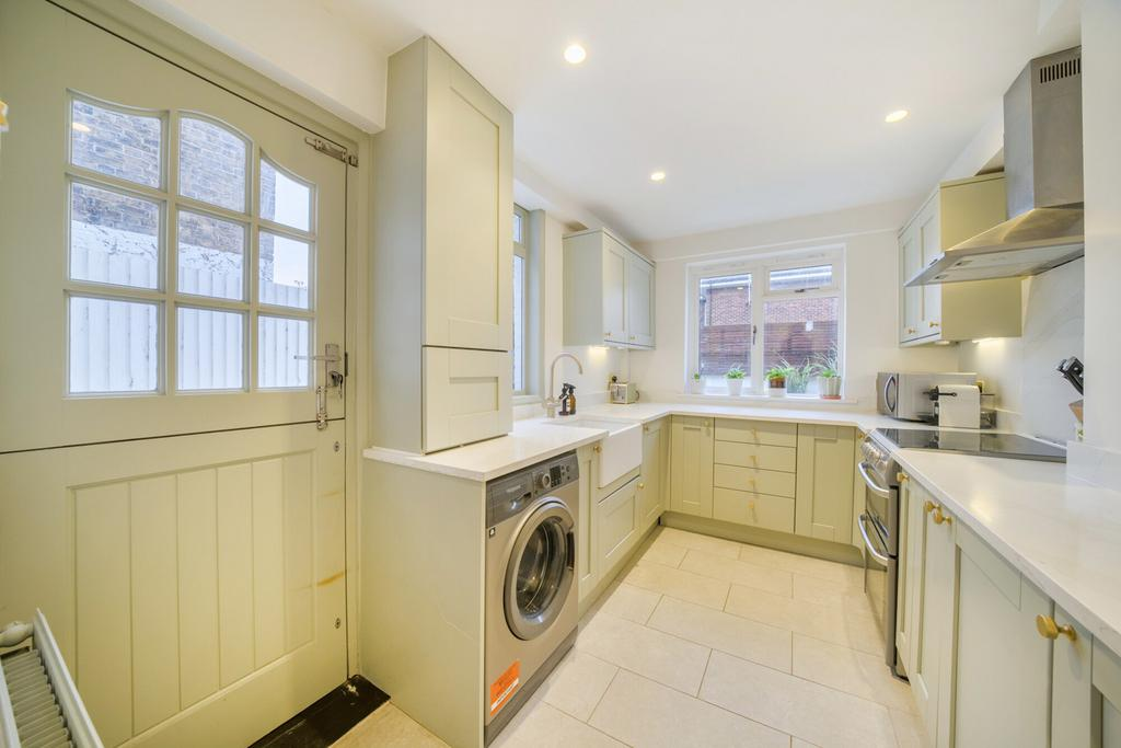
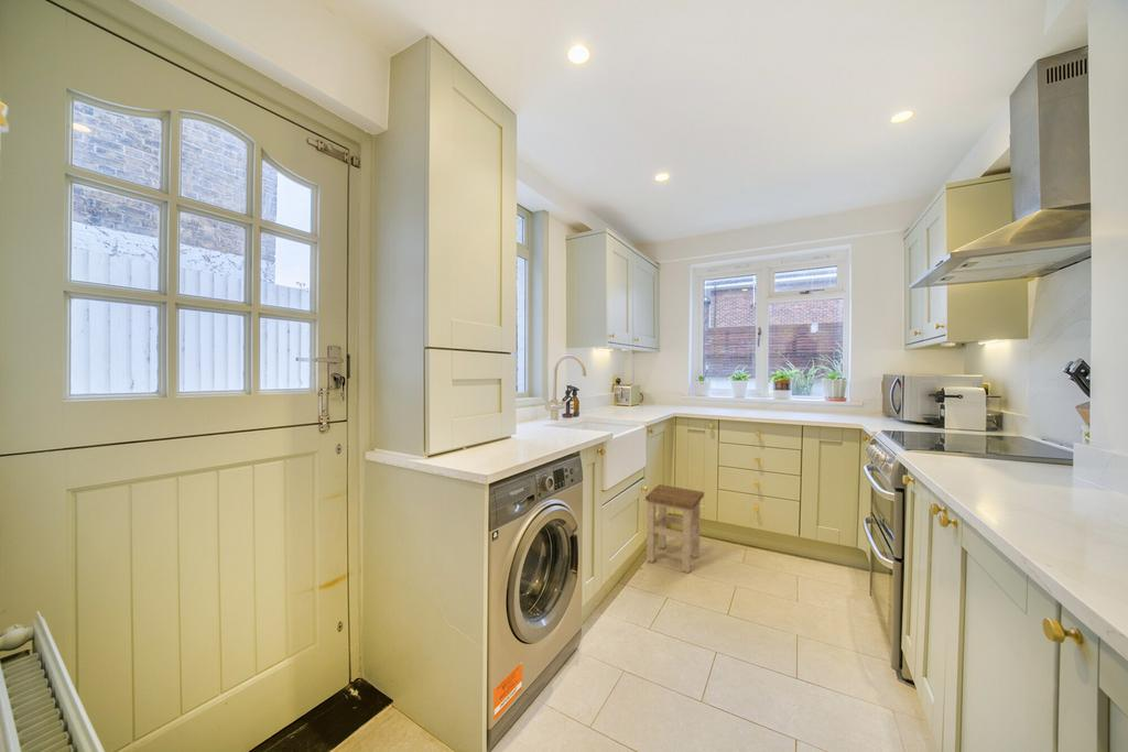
+ stool (675, 523)
